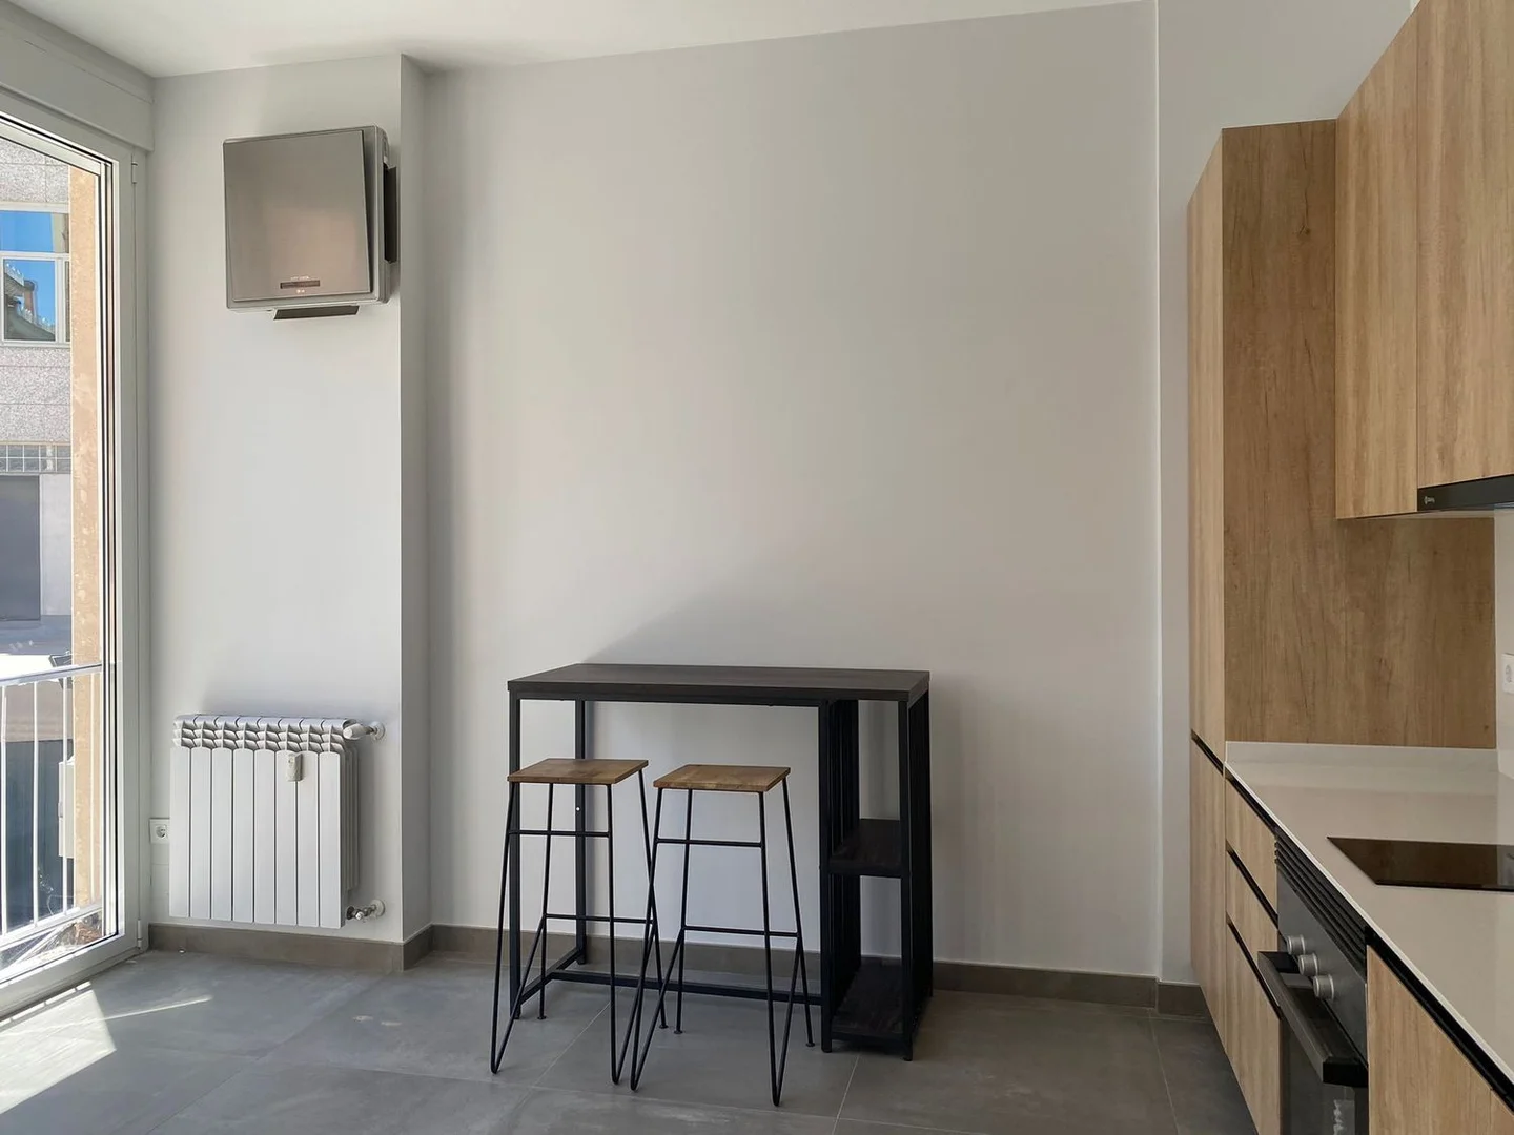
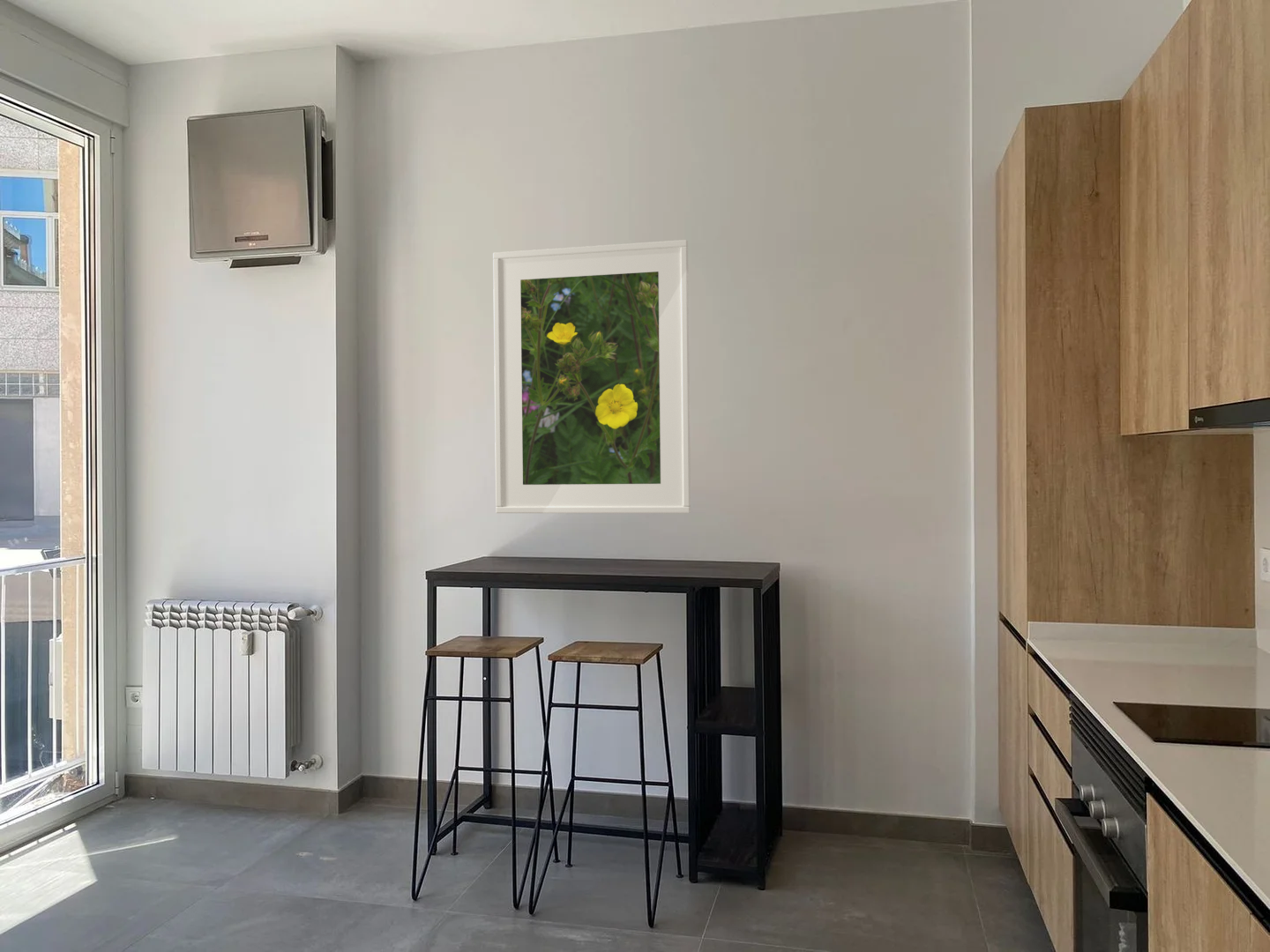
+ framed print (589, 380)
